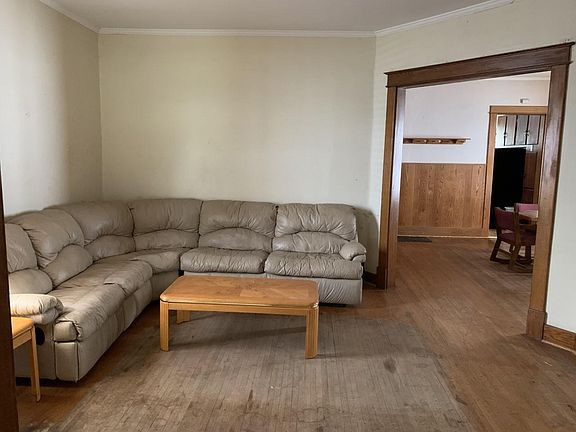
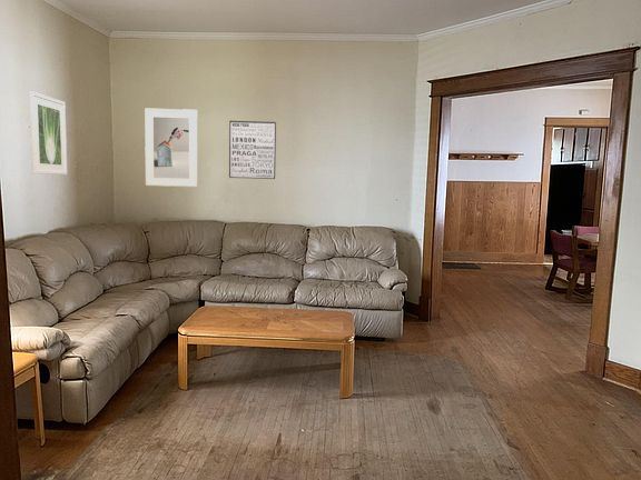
+ wall art (252, 150)
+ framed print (171, 148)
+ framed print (49, 136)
